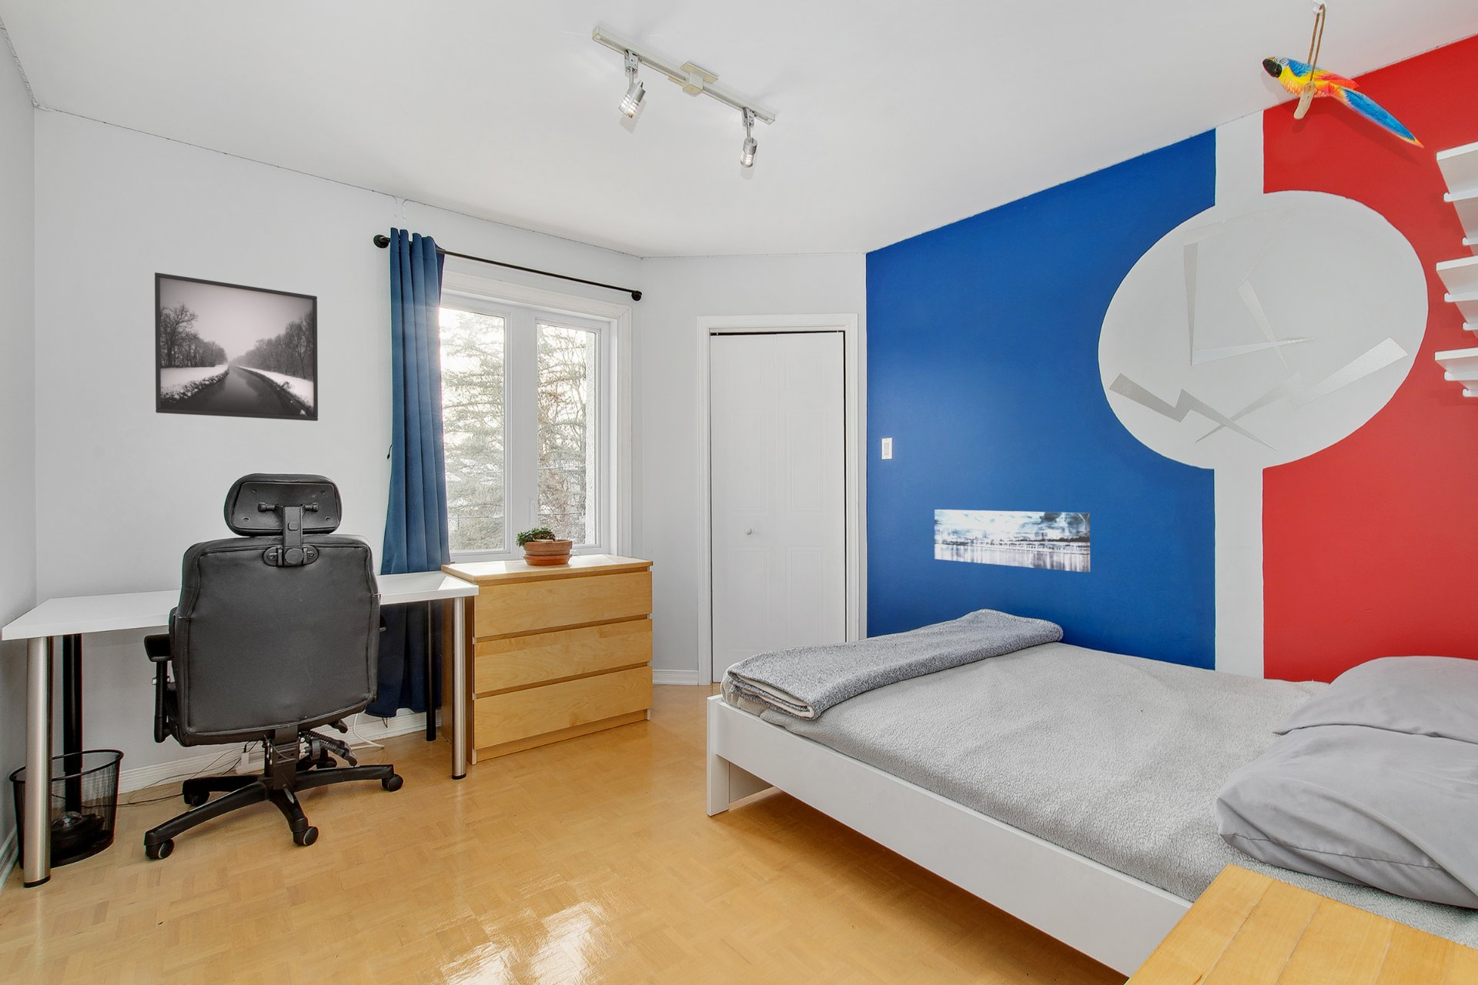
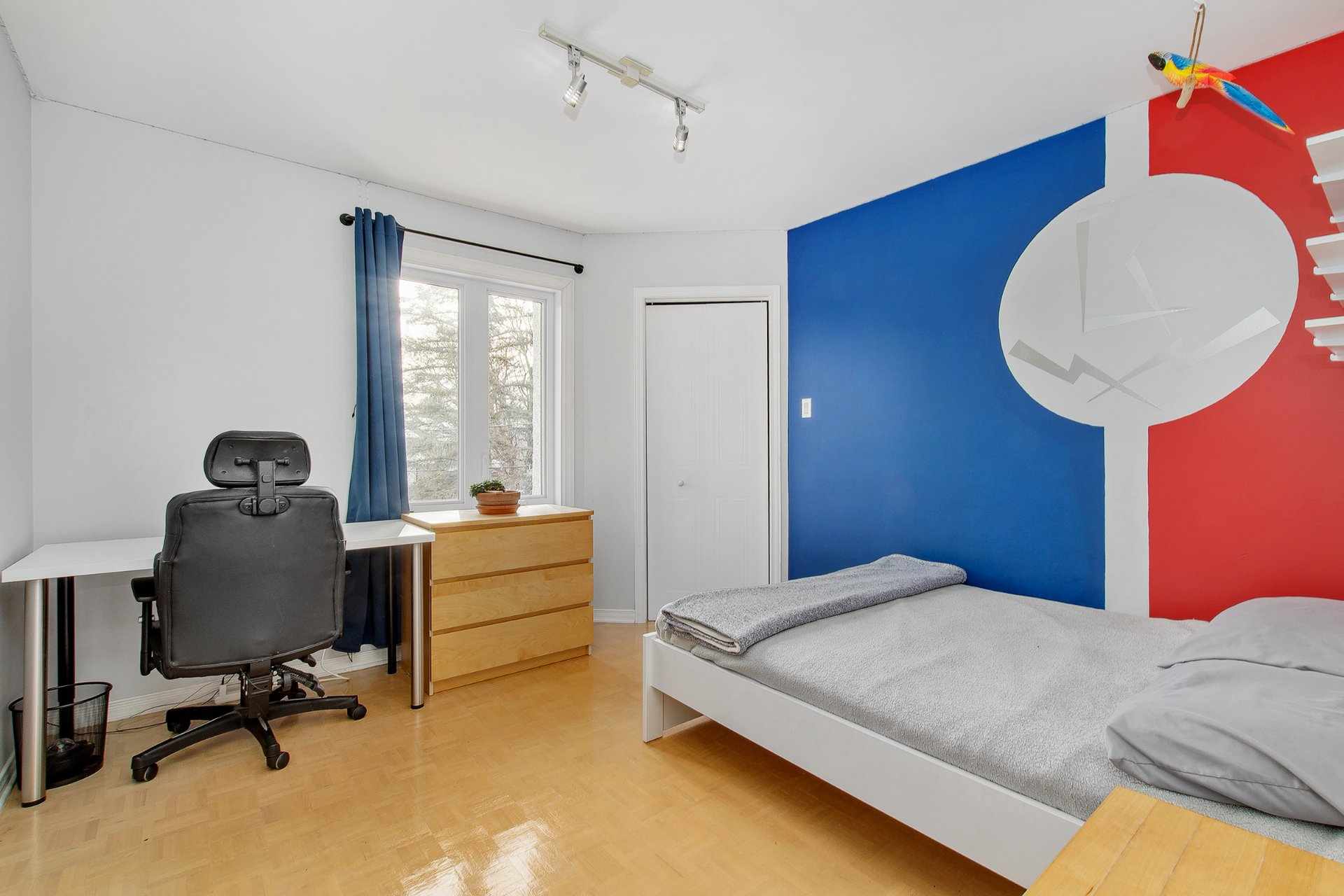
- wall art (1005, 538)
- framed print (241, 351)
